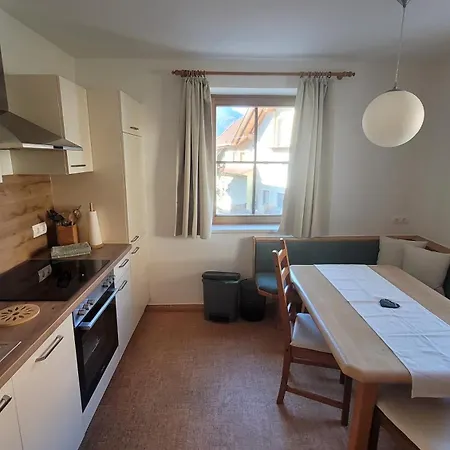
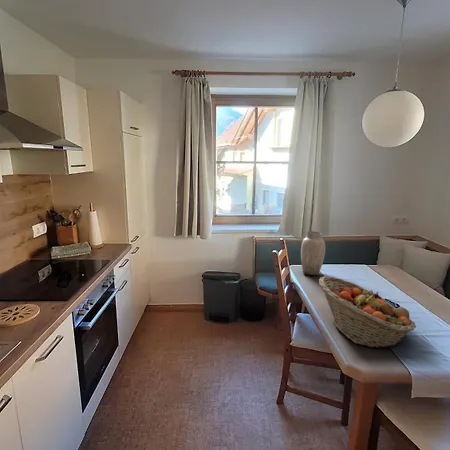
+ fruit basket (362, 307)
+ vase (312, 252)
